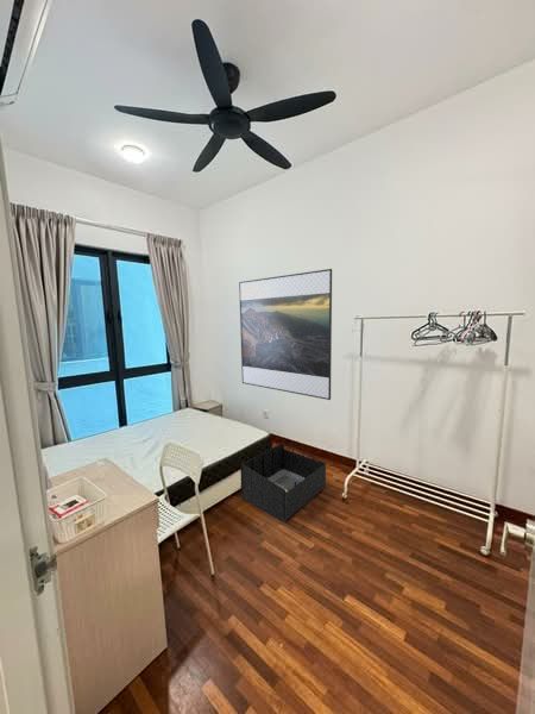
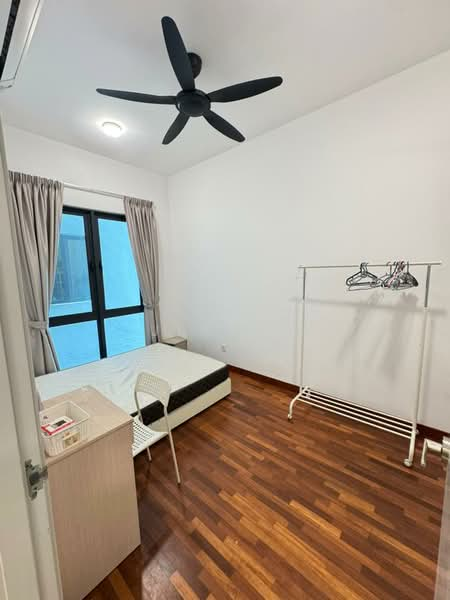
- storage bin (283, 476)
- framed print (279, 334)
